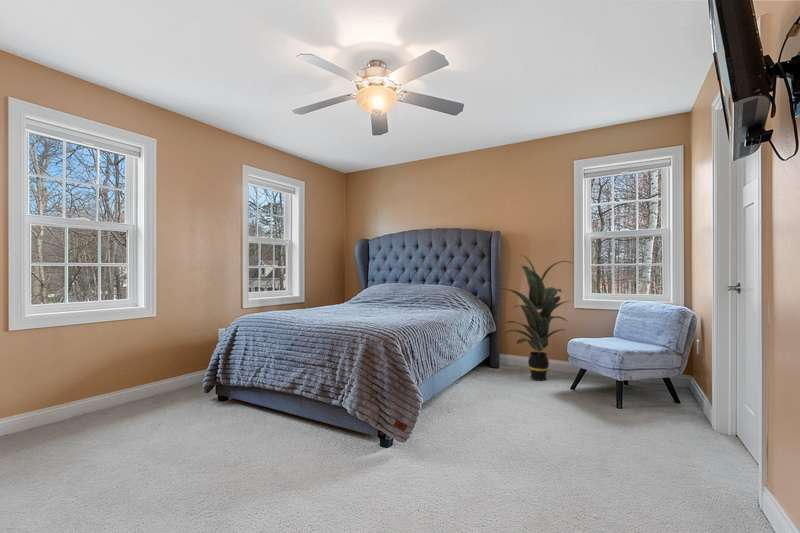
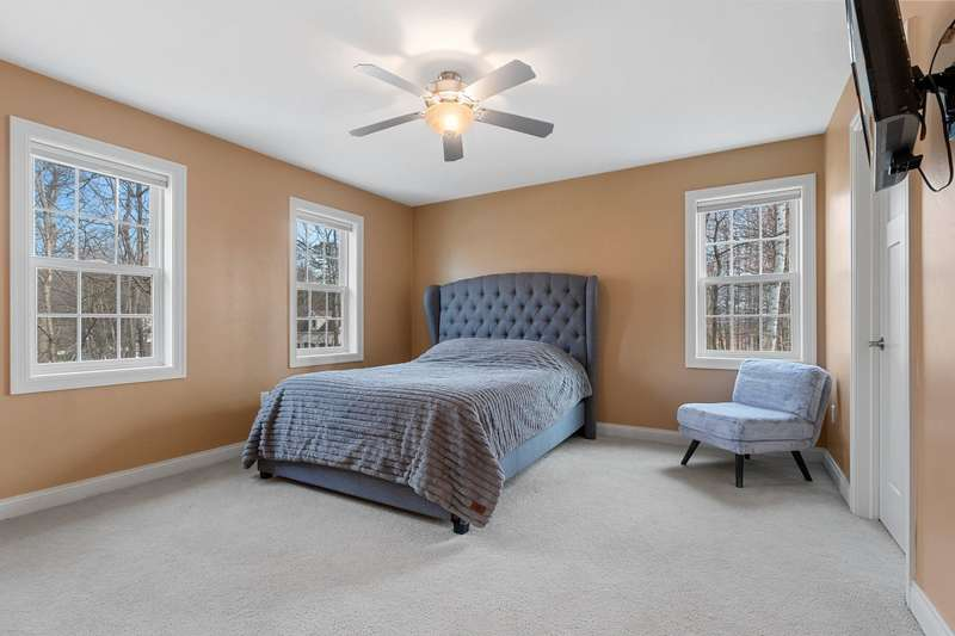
- indoor plant (534, 315)
